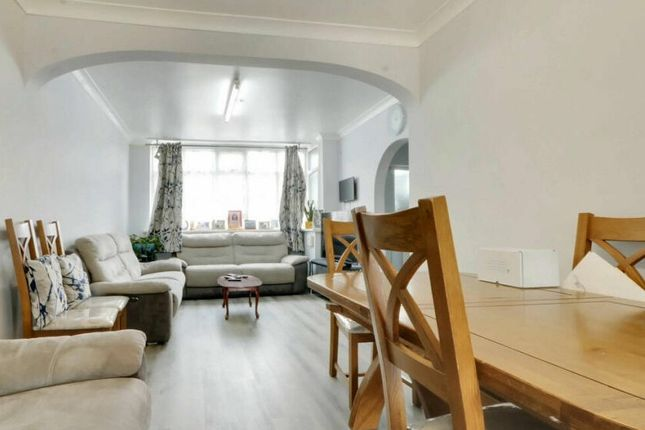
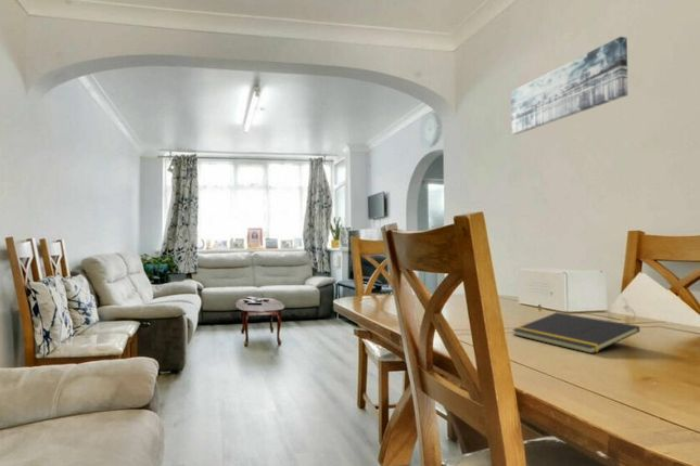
+ notepad (572, 331)
+ wall art (560, 92)
